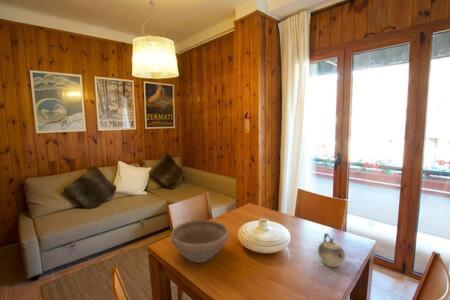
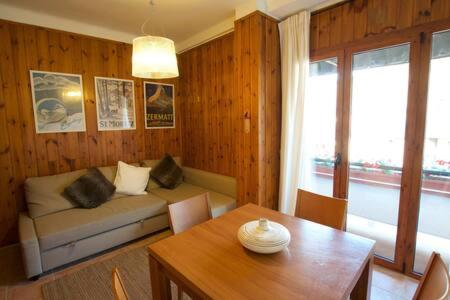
- teapot (331, 251)
- flower pot (200, 242)
